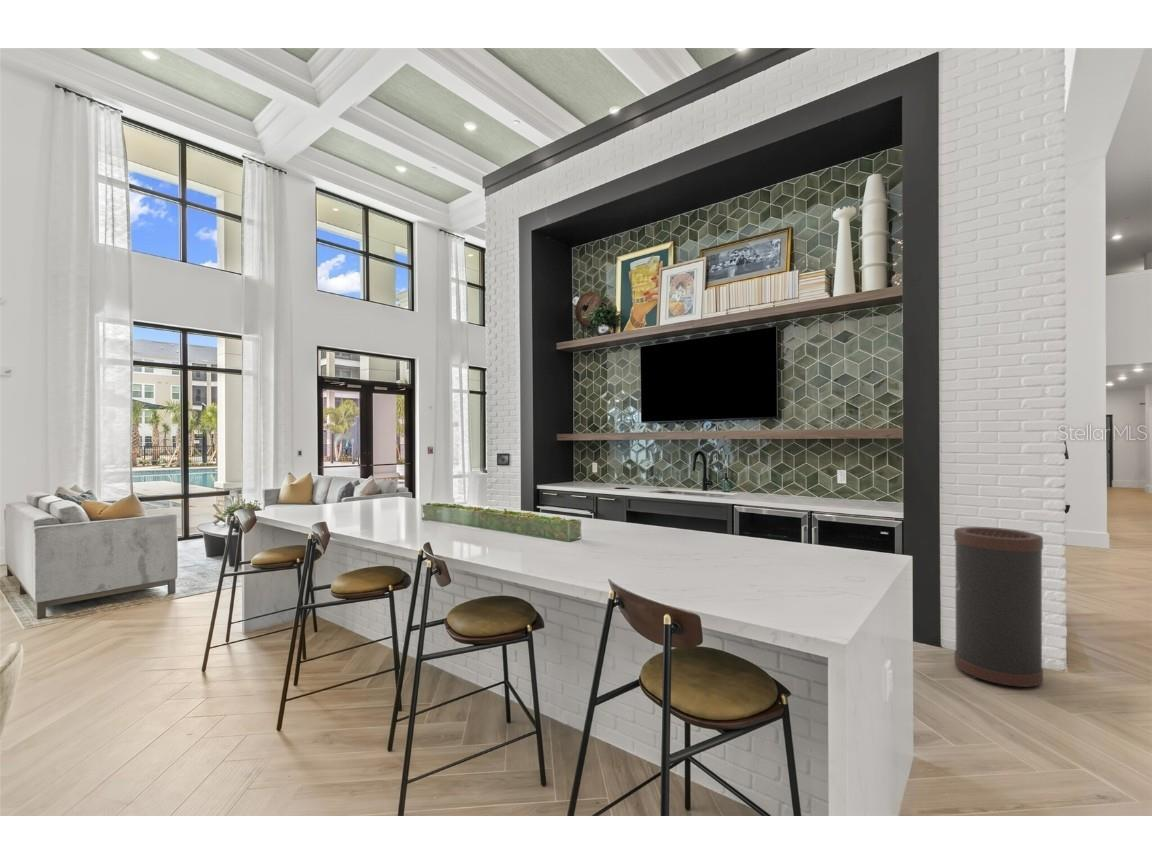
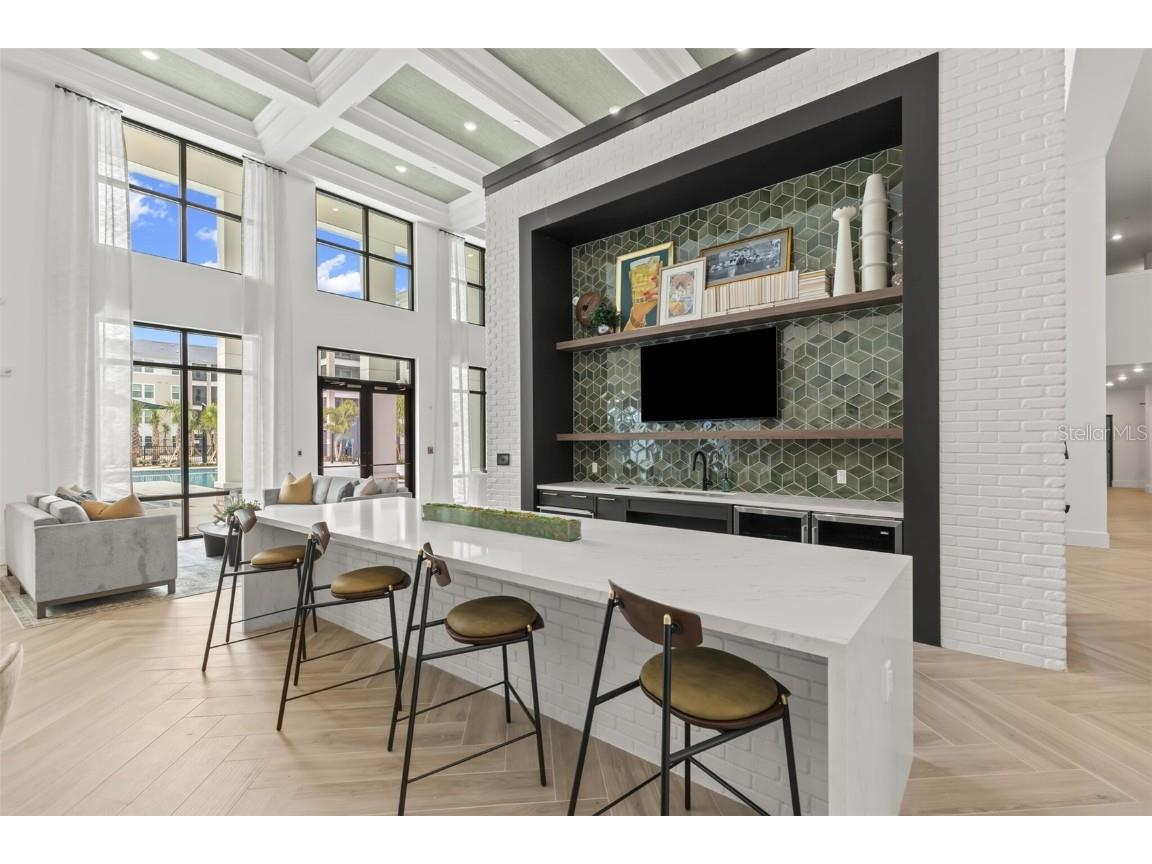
- trash can (997, 603)
